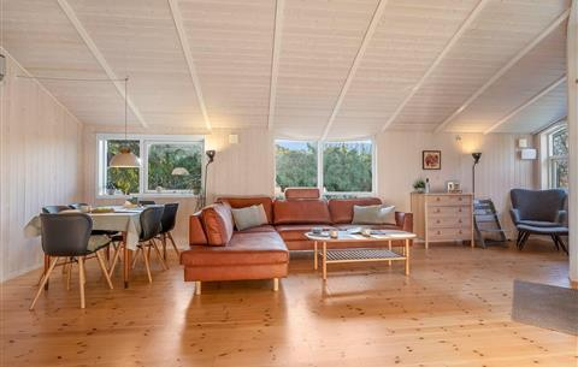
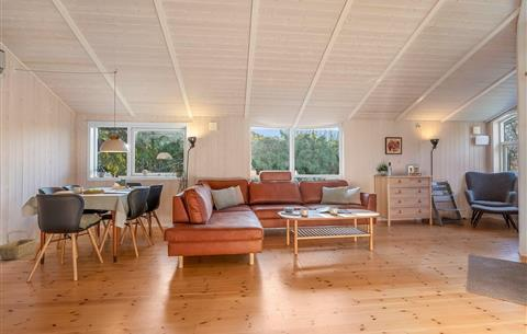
+ basket (18, 243)
